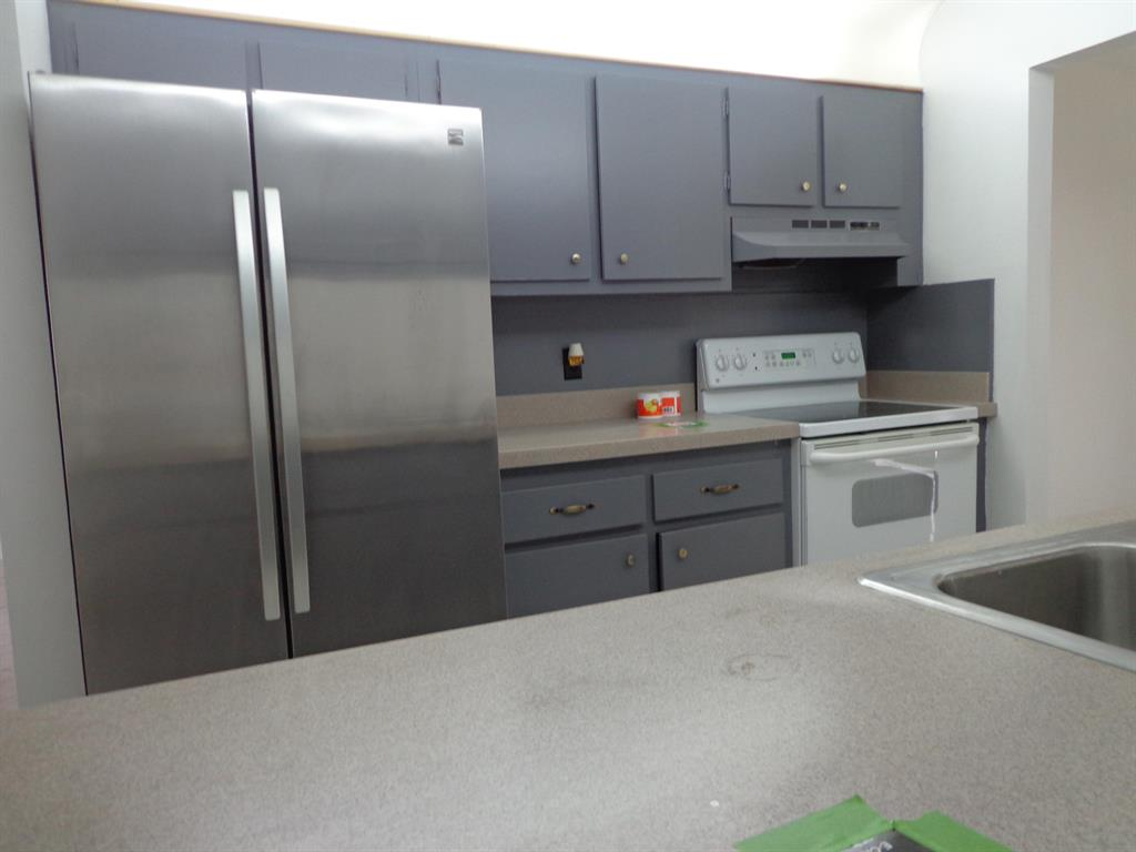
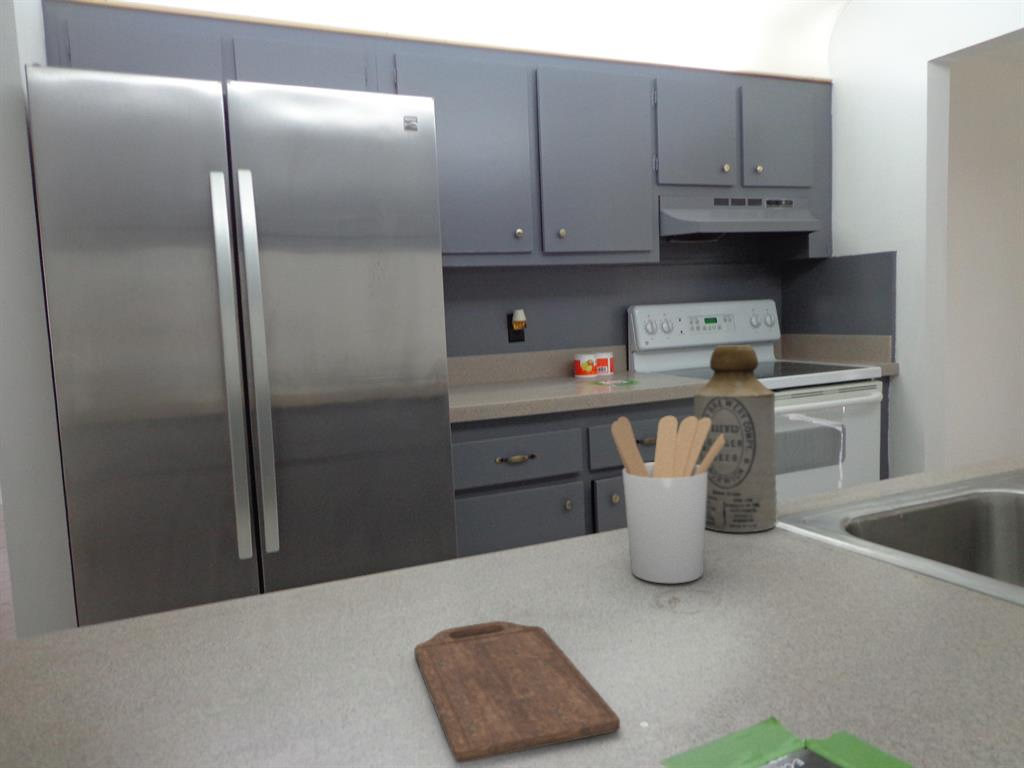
+ bottle (734, 434)
+ cutting board (501, 675)
+ utensil holder (671, 491)
